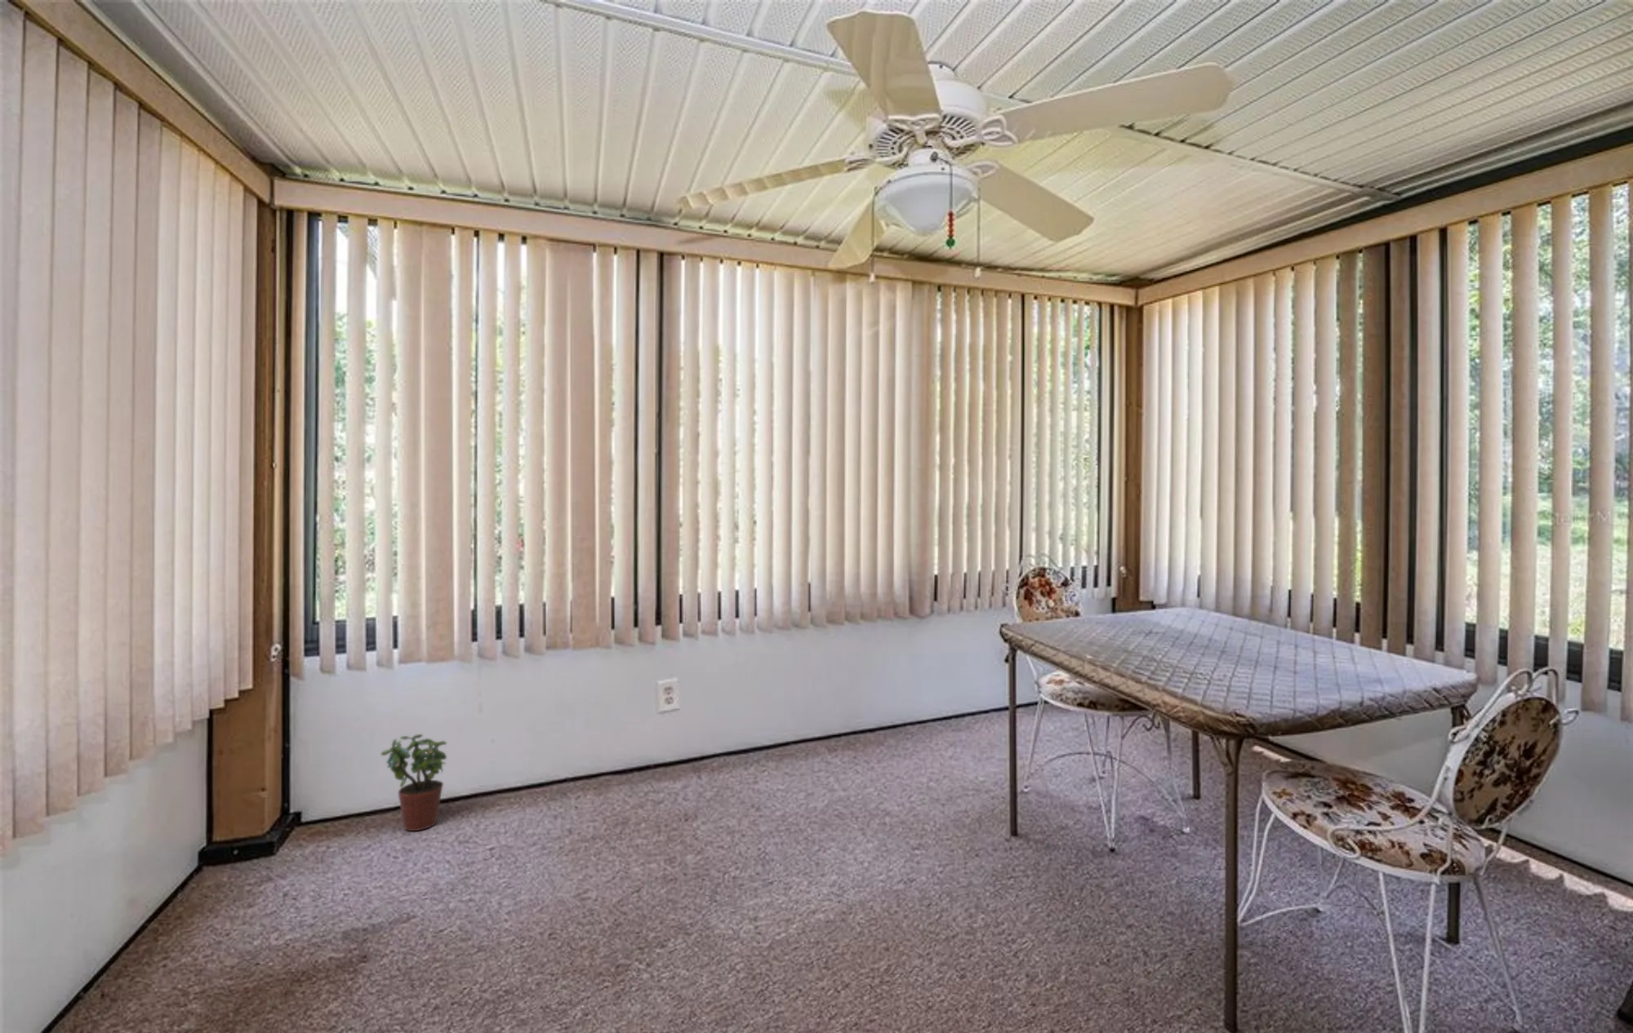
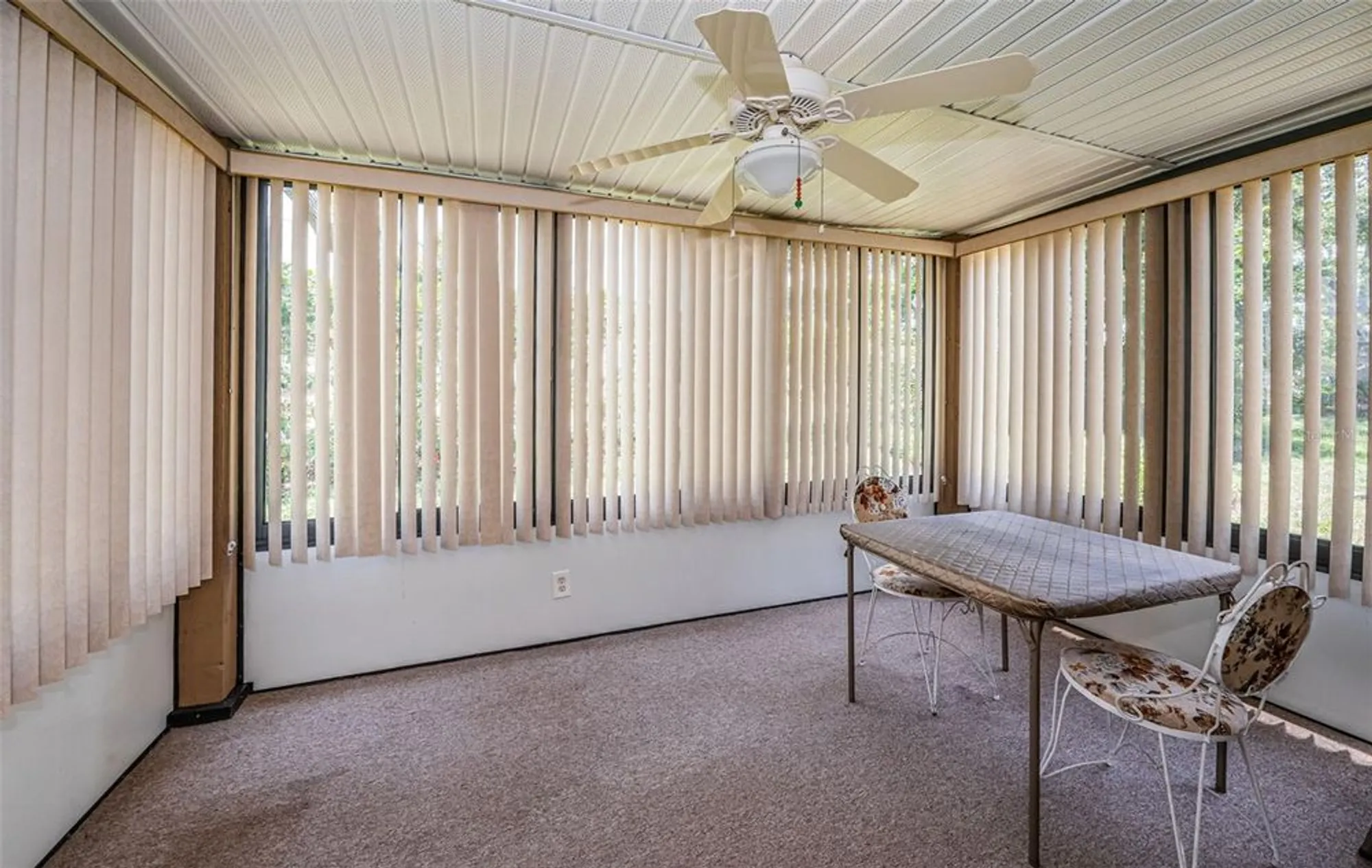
- potted plant (418, 777)
